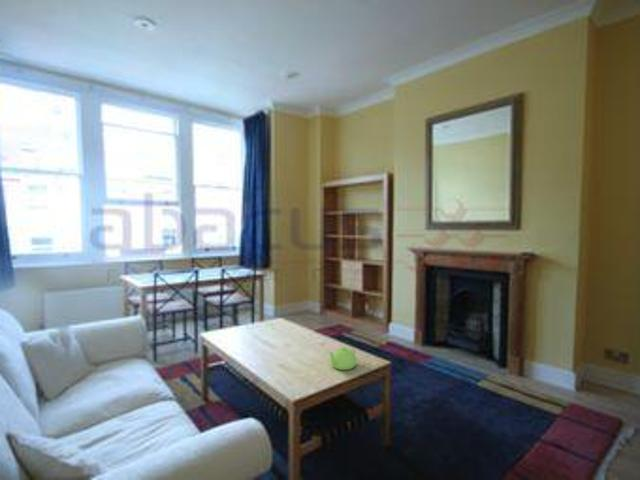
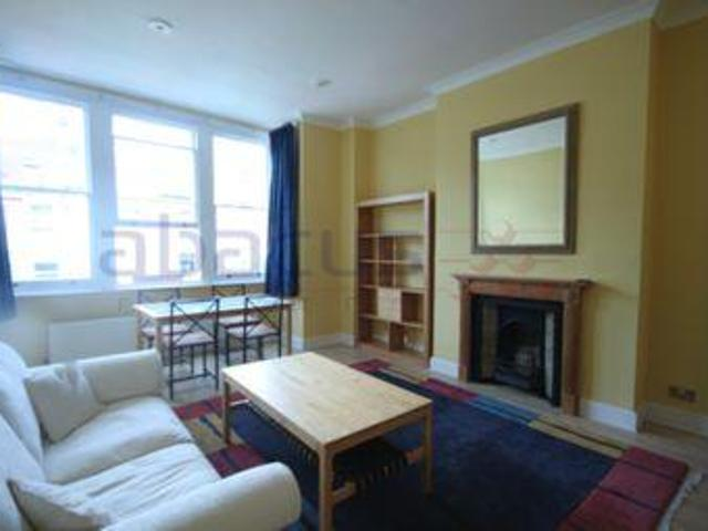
- teapot (342, 357)
